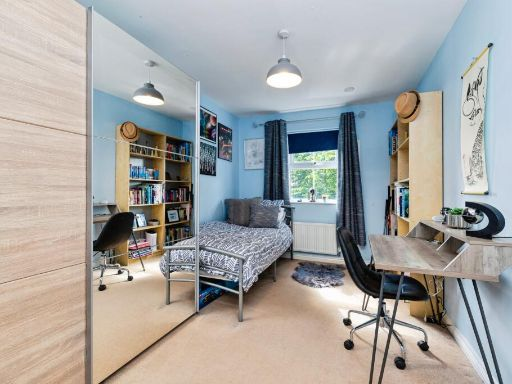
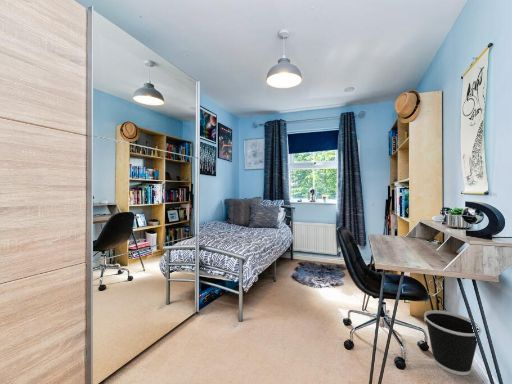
+ wastebasket (451, 342)
